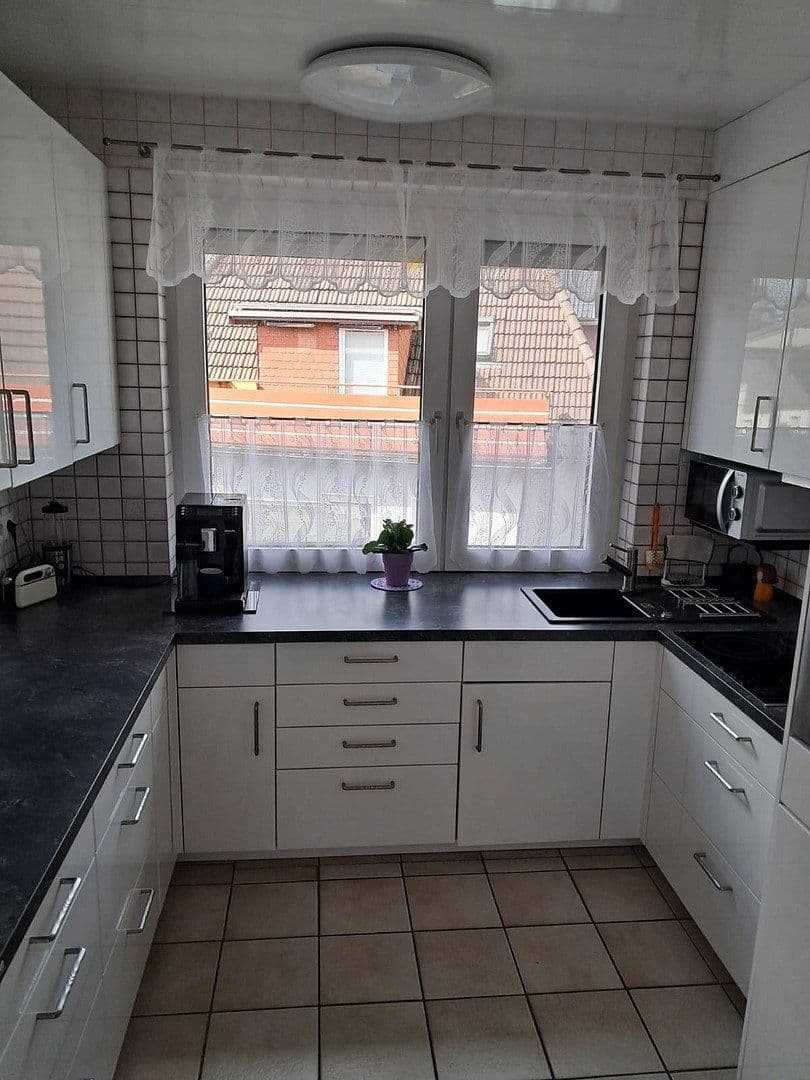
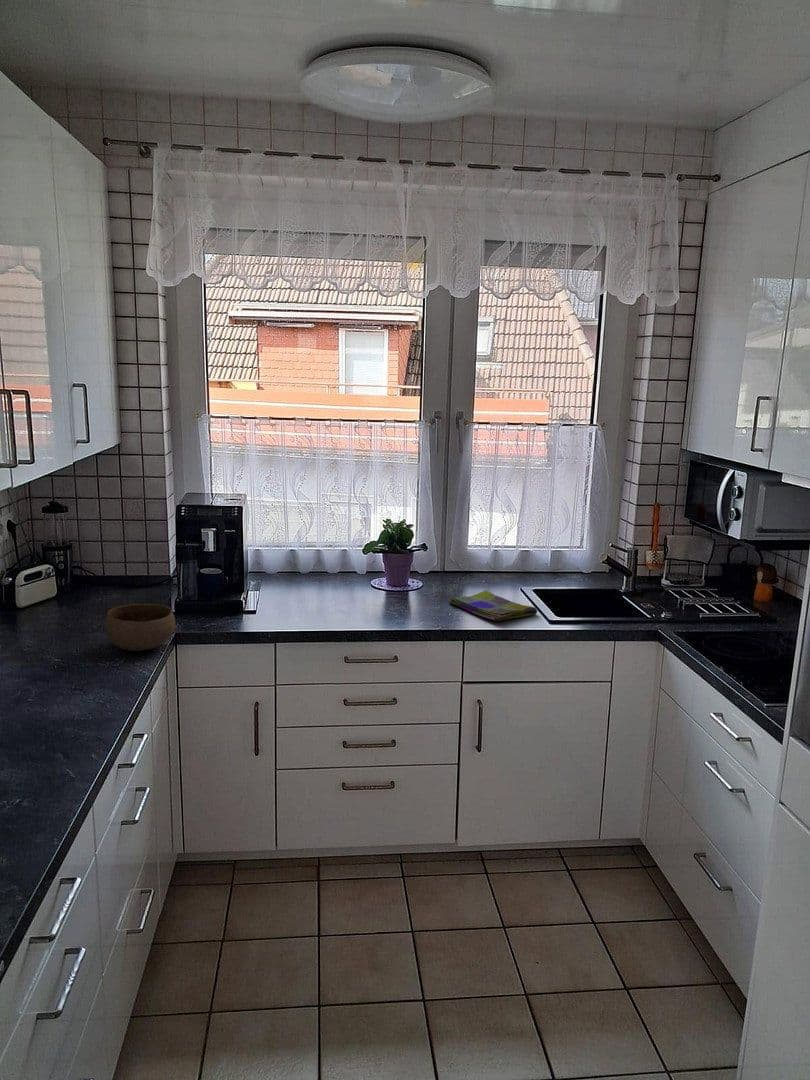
+ bowl (140, 629)
+ dish towel (492, 605)
